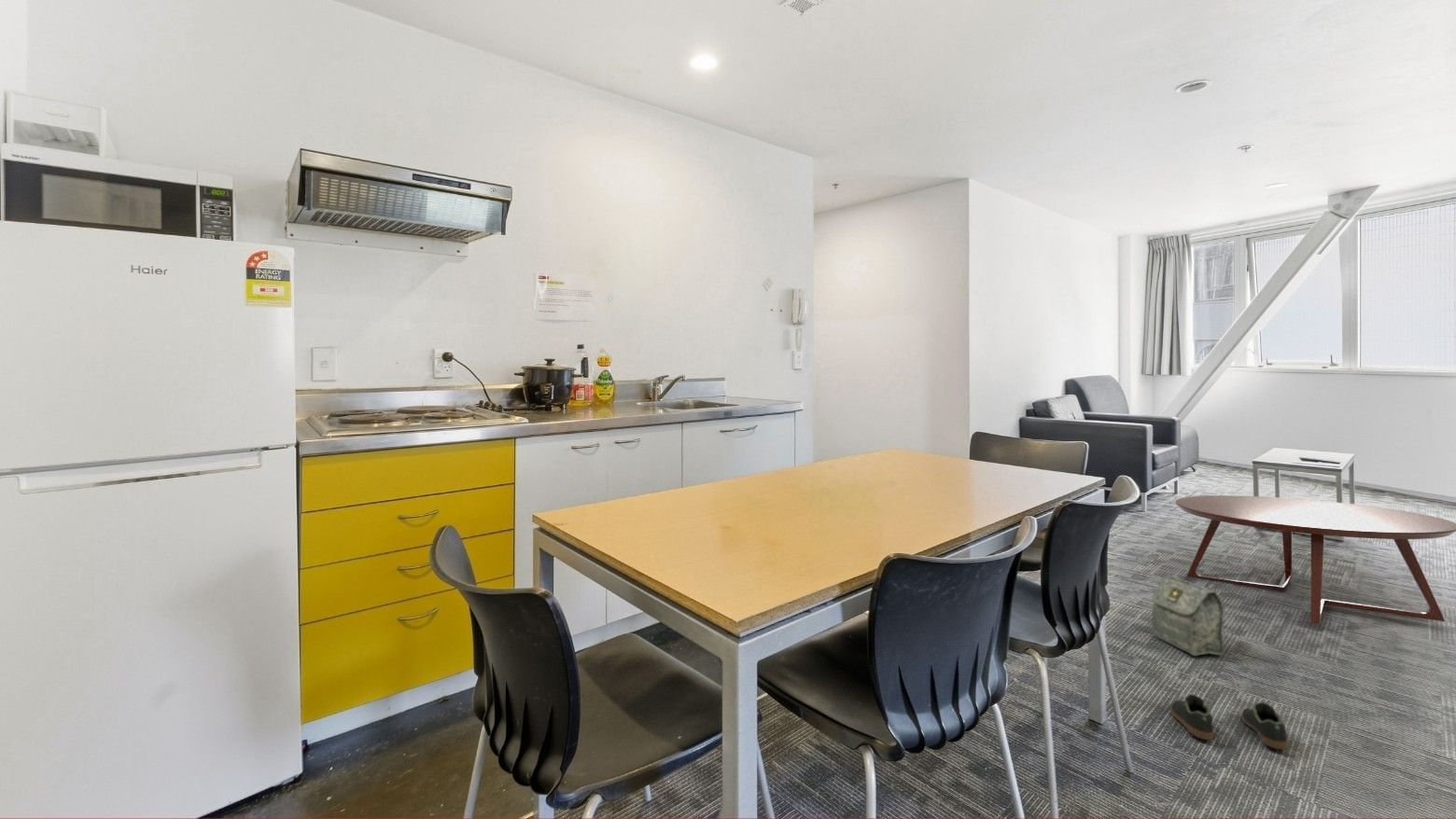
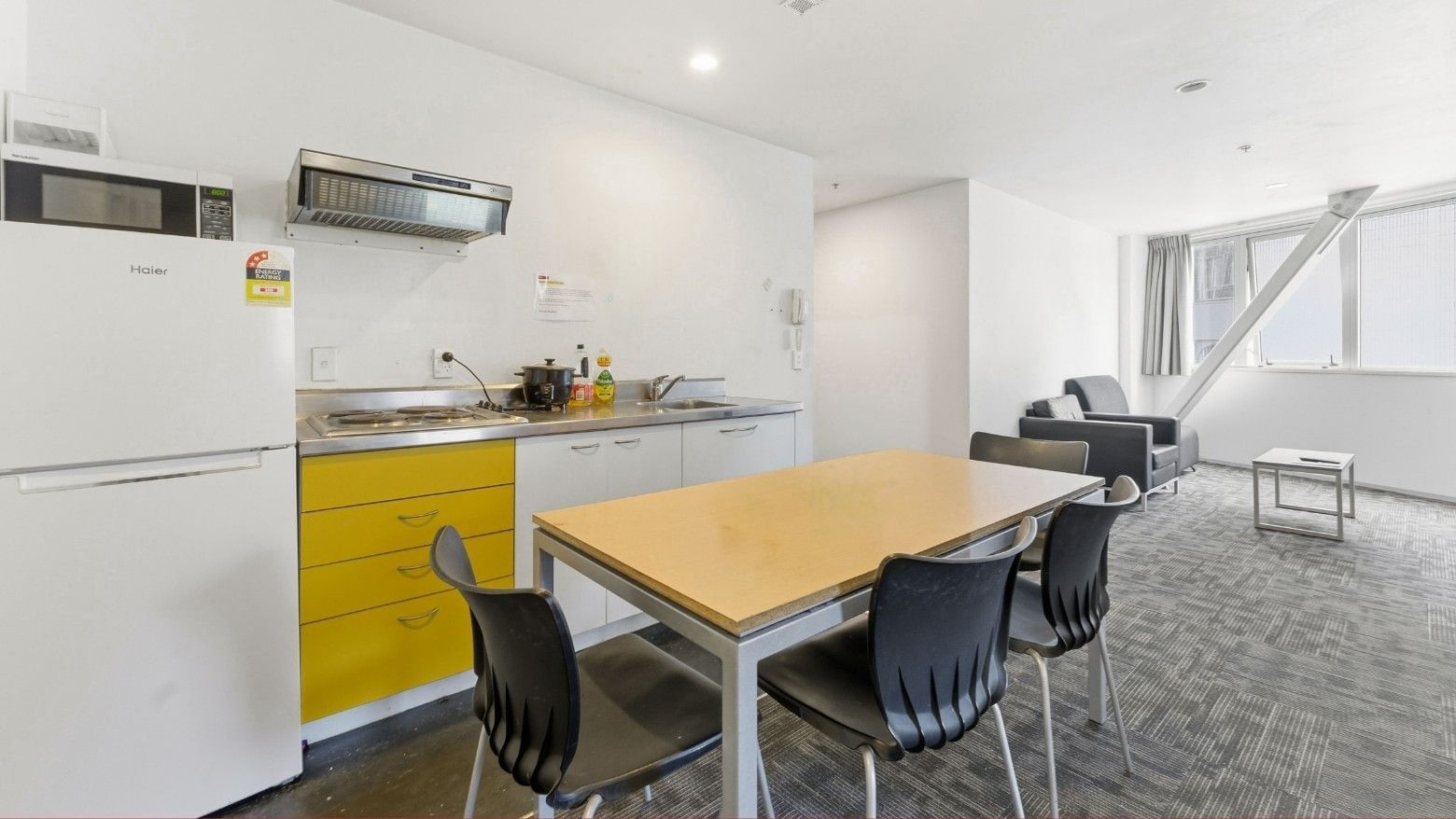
- coffee table (1292, 550)
- bag (1185, 613)
- shoe (1240, 715)
